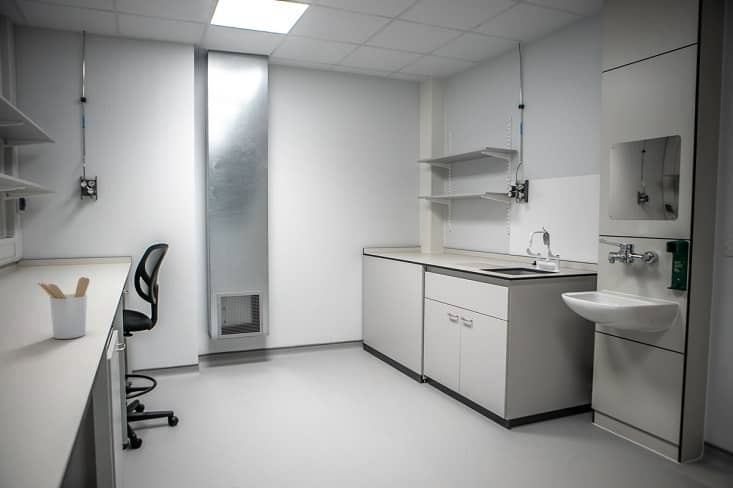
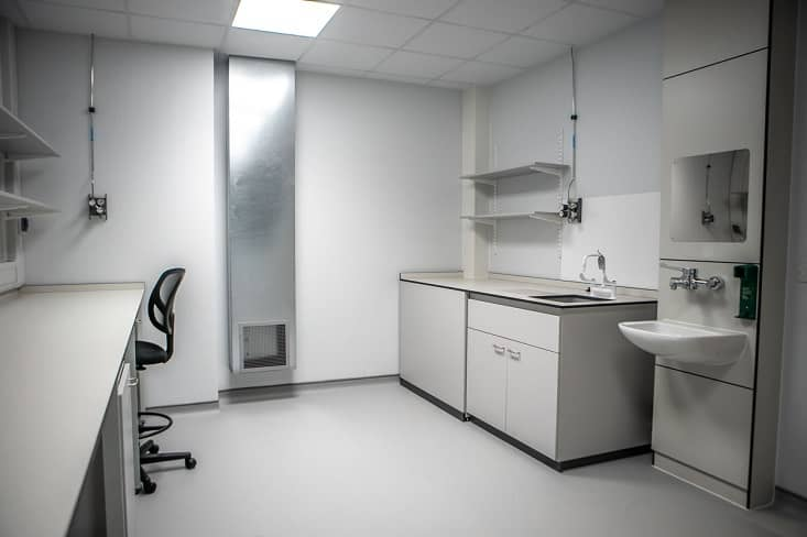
- utensil holder (62, 307)
